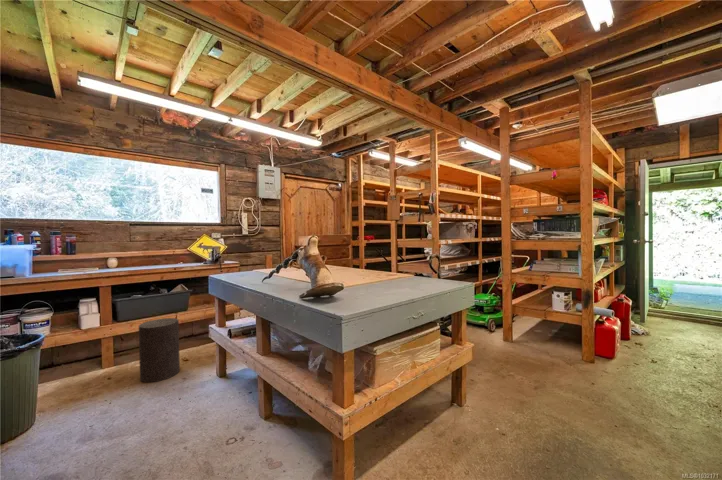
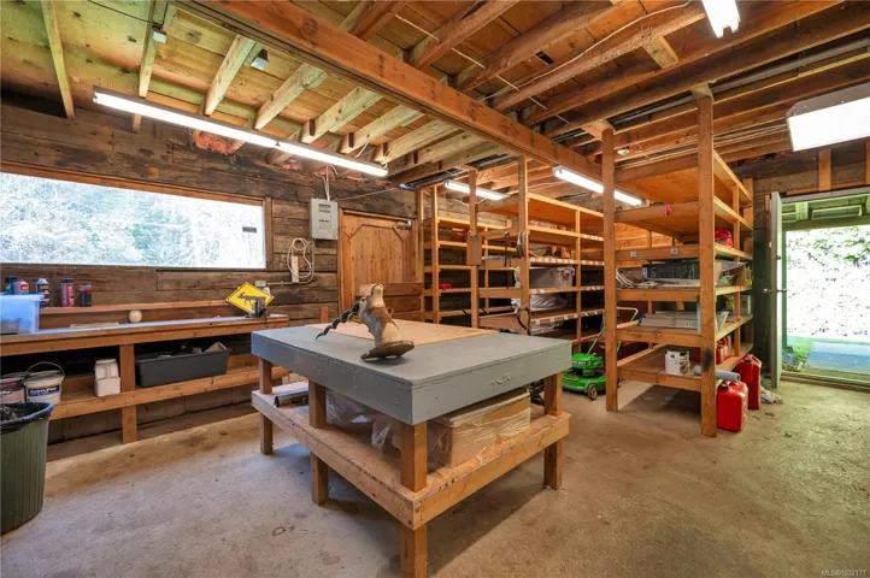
- stool (159, 348)
